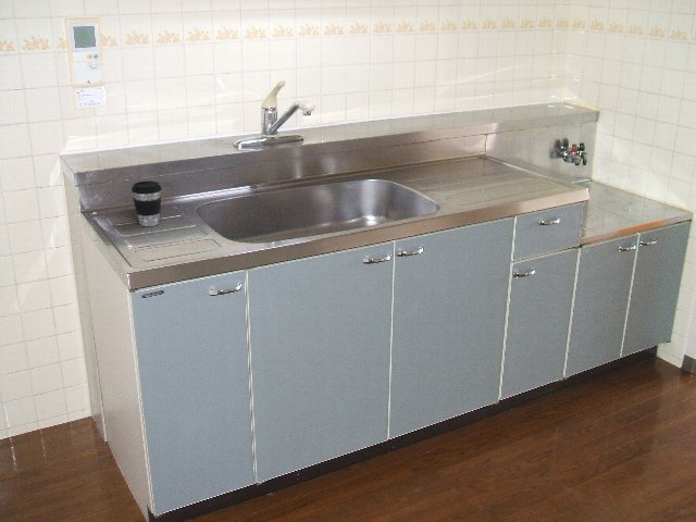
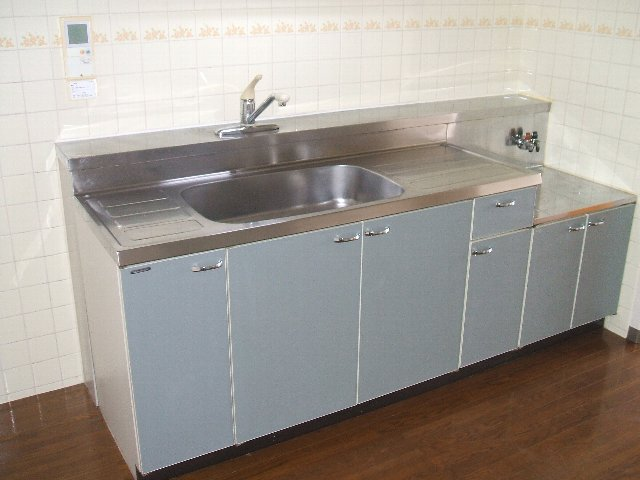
- coffee cup (147, 203)
